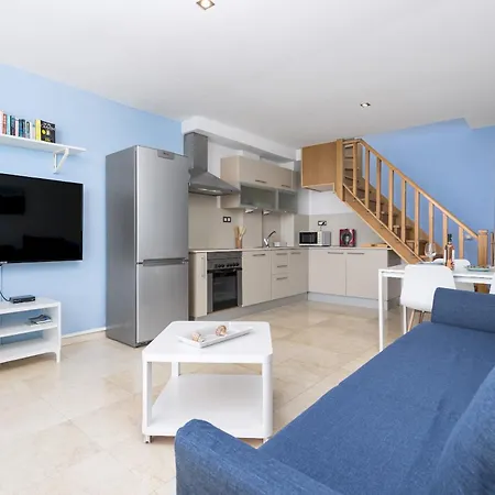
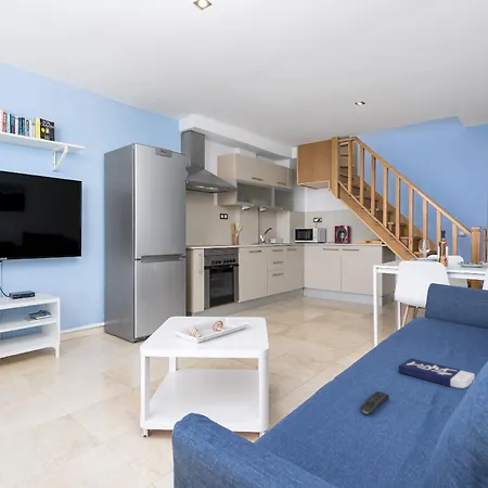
+ remote control (374, 401)
+ book (435, 372)
